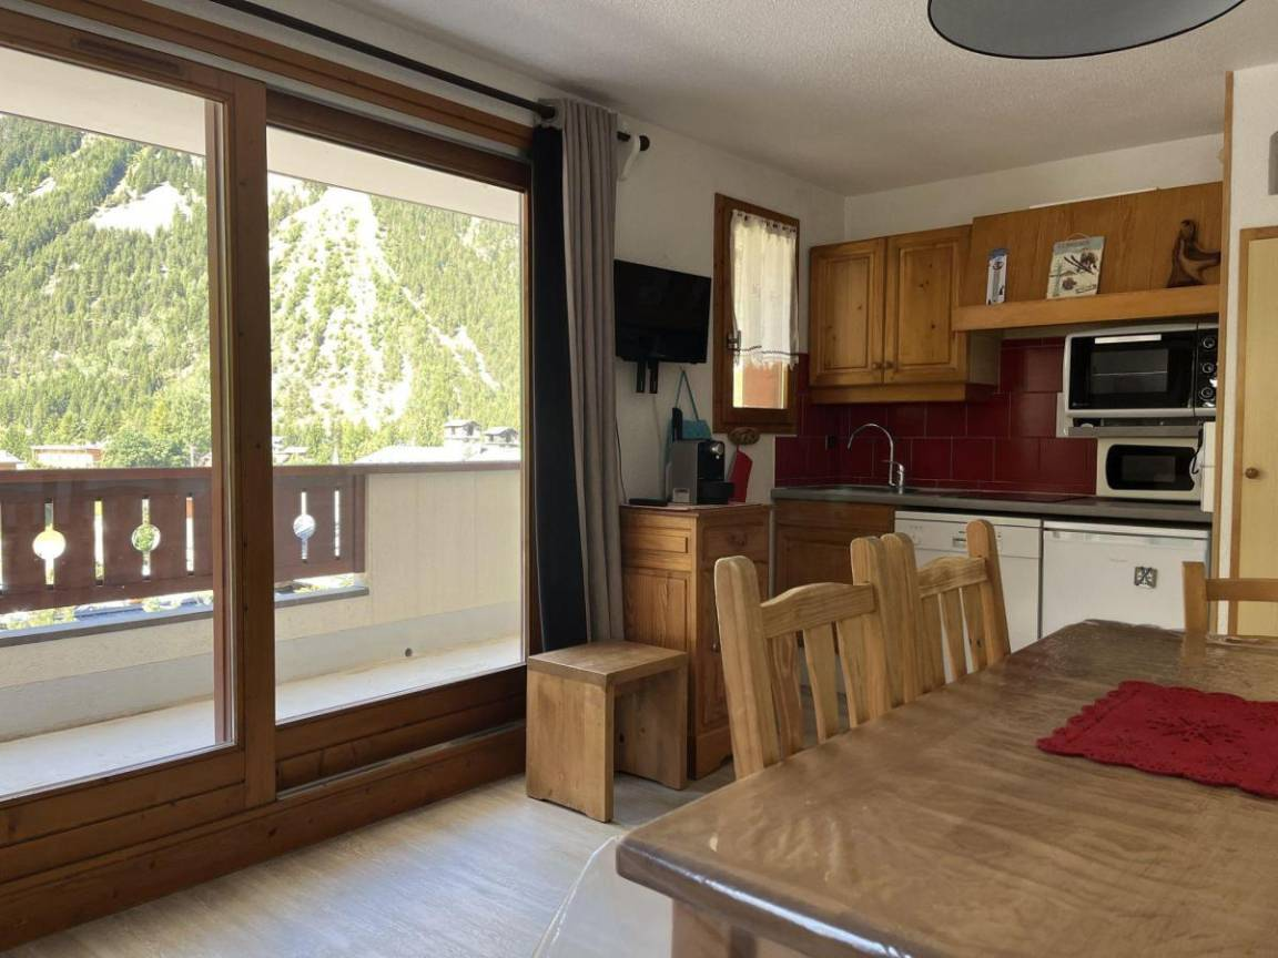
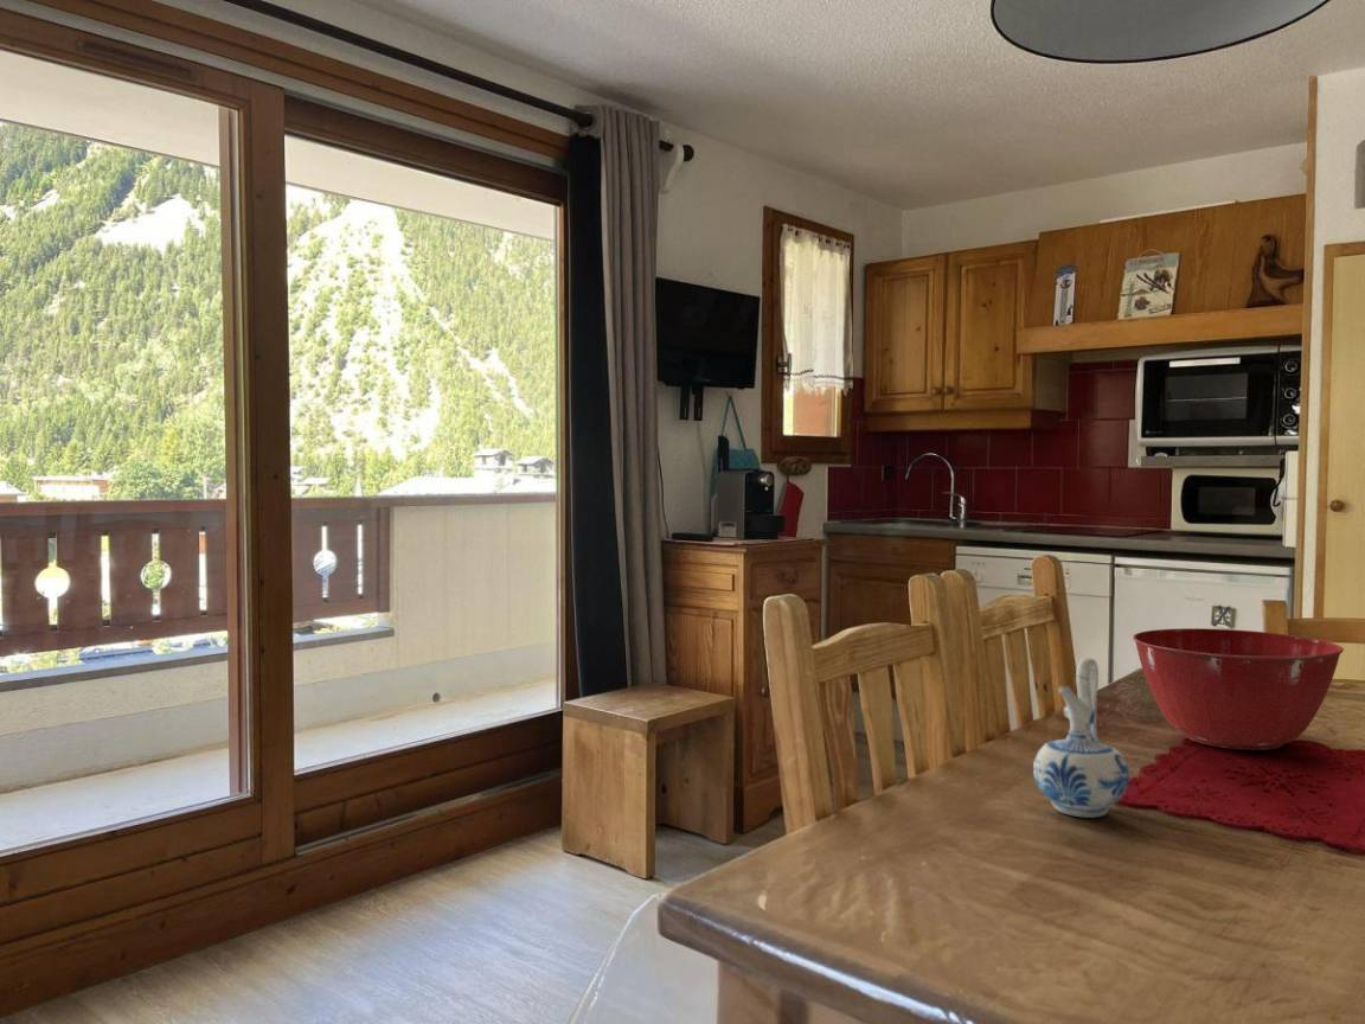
+ mixing bowl (1232, 689)
+ ceramic pitcher (1081, 735)
